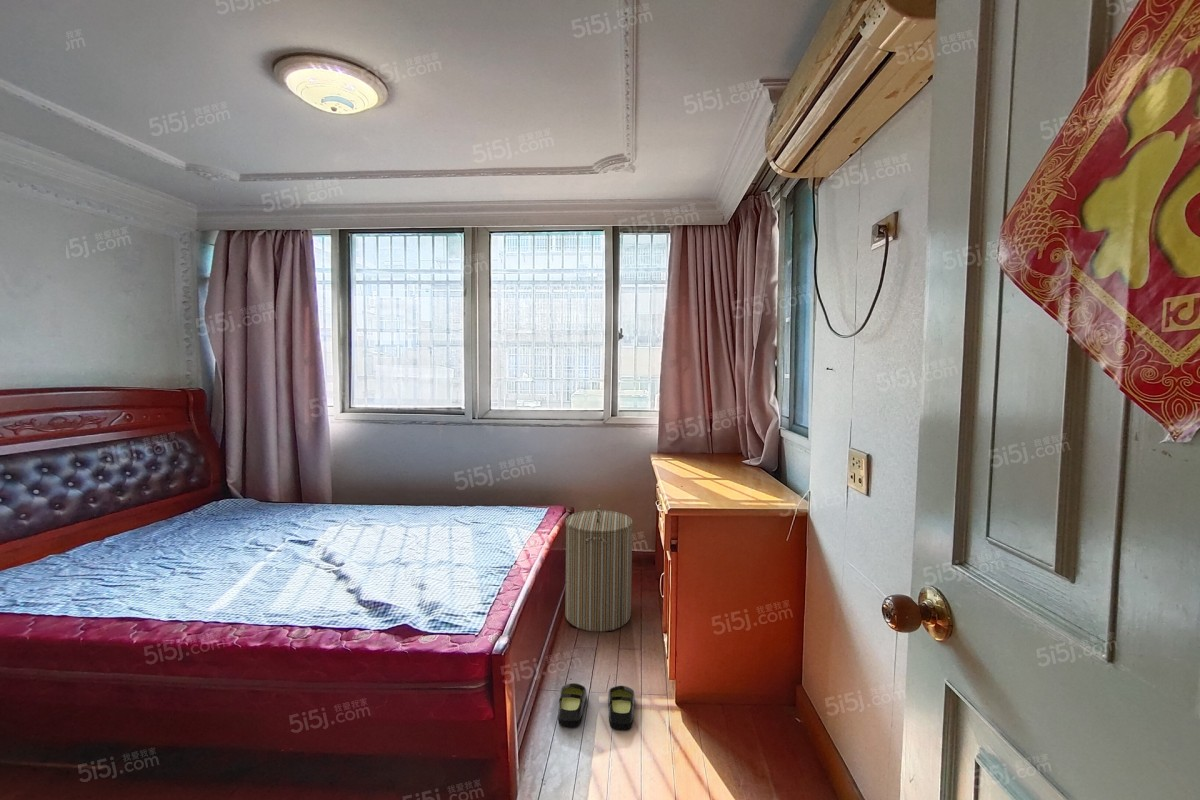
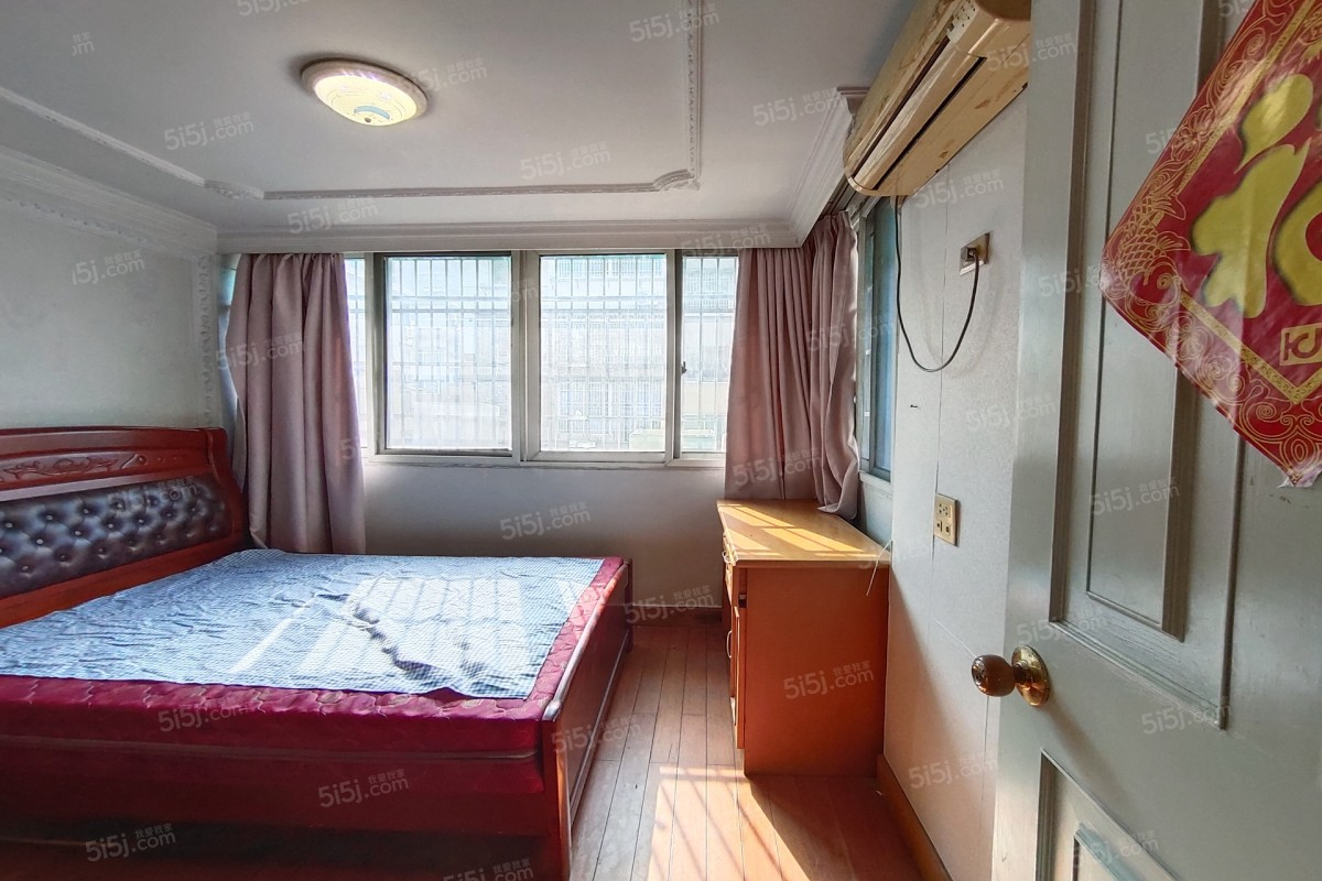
- slippers (586, 699)
- laundry hamper (598, 559)
